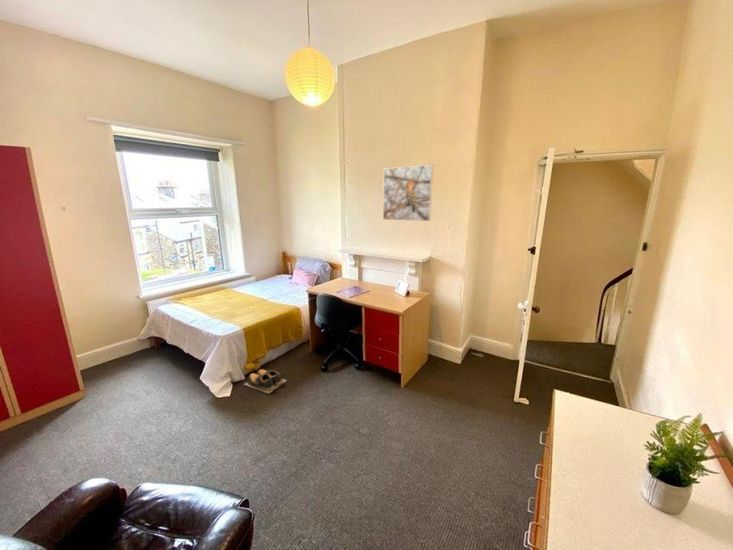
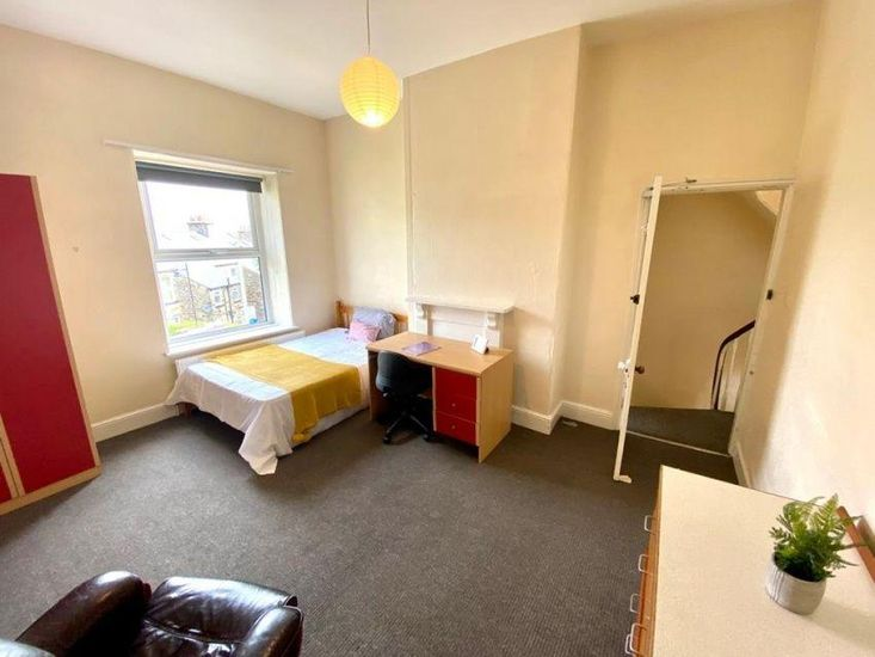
- shoes (265, 377)
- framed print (406, 194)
